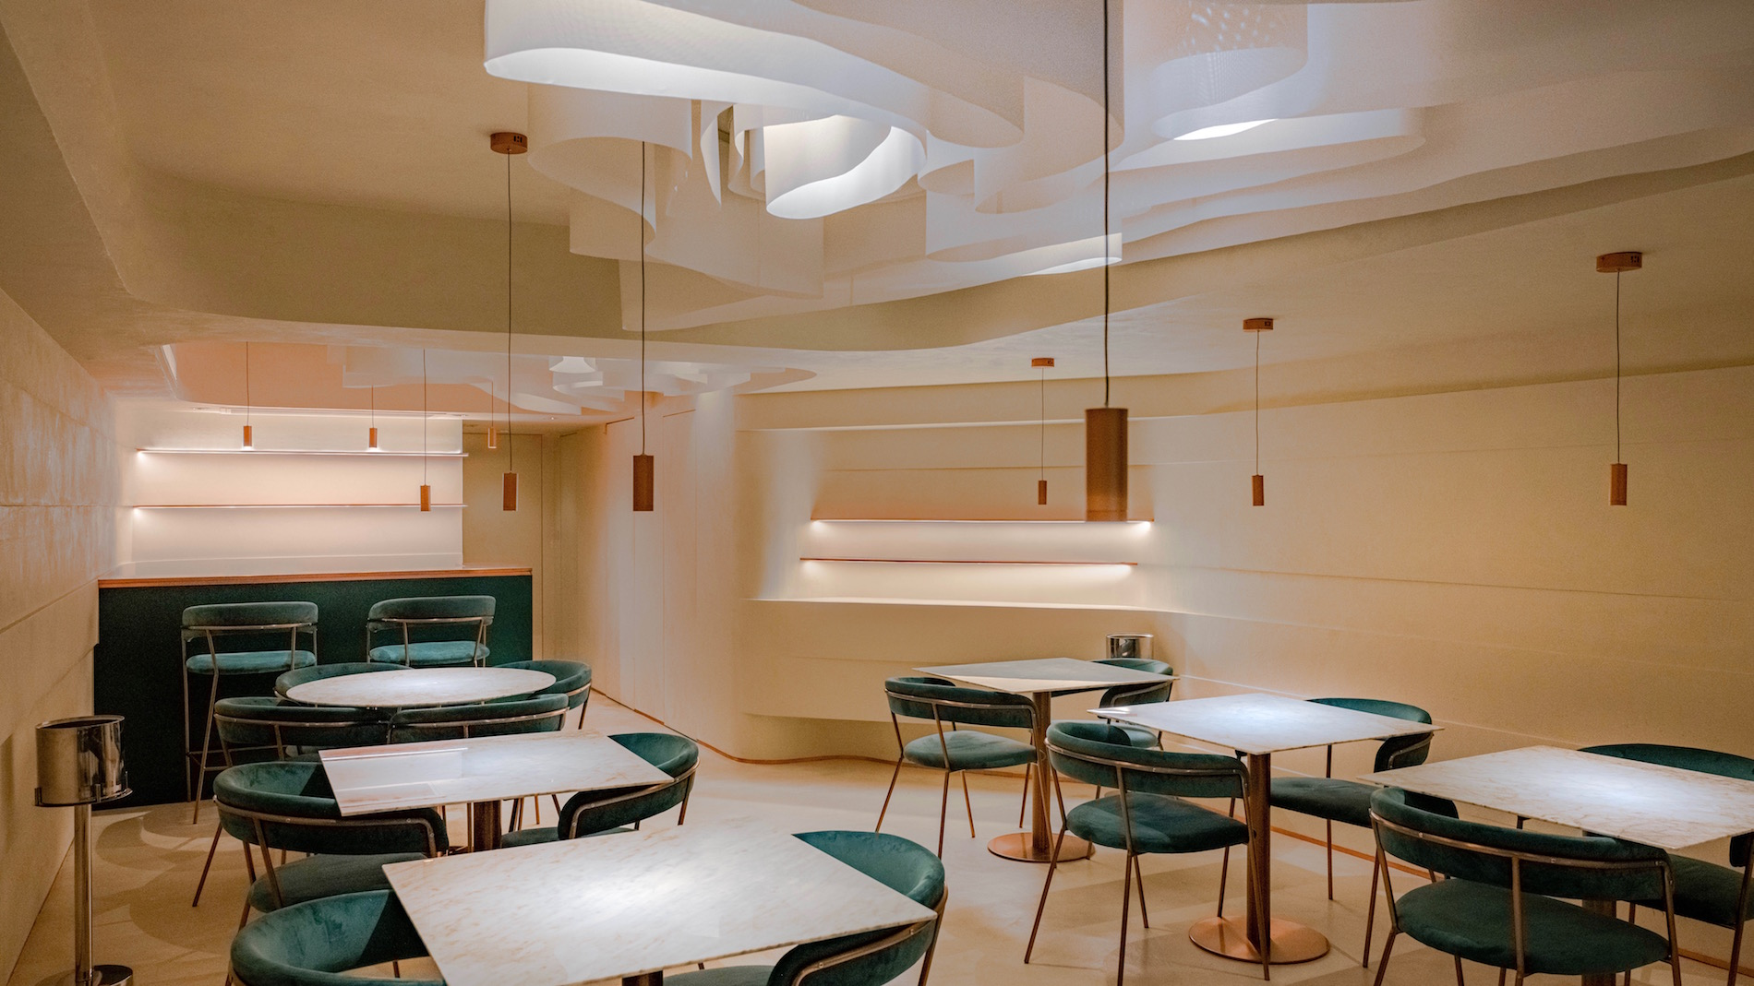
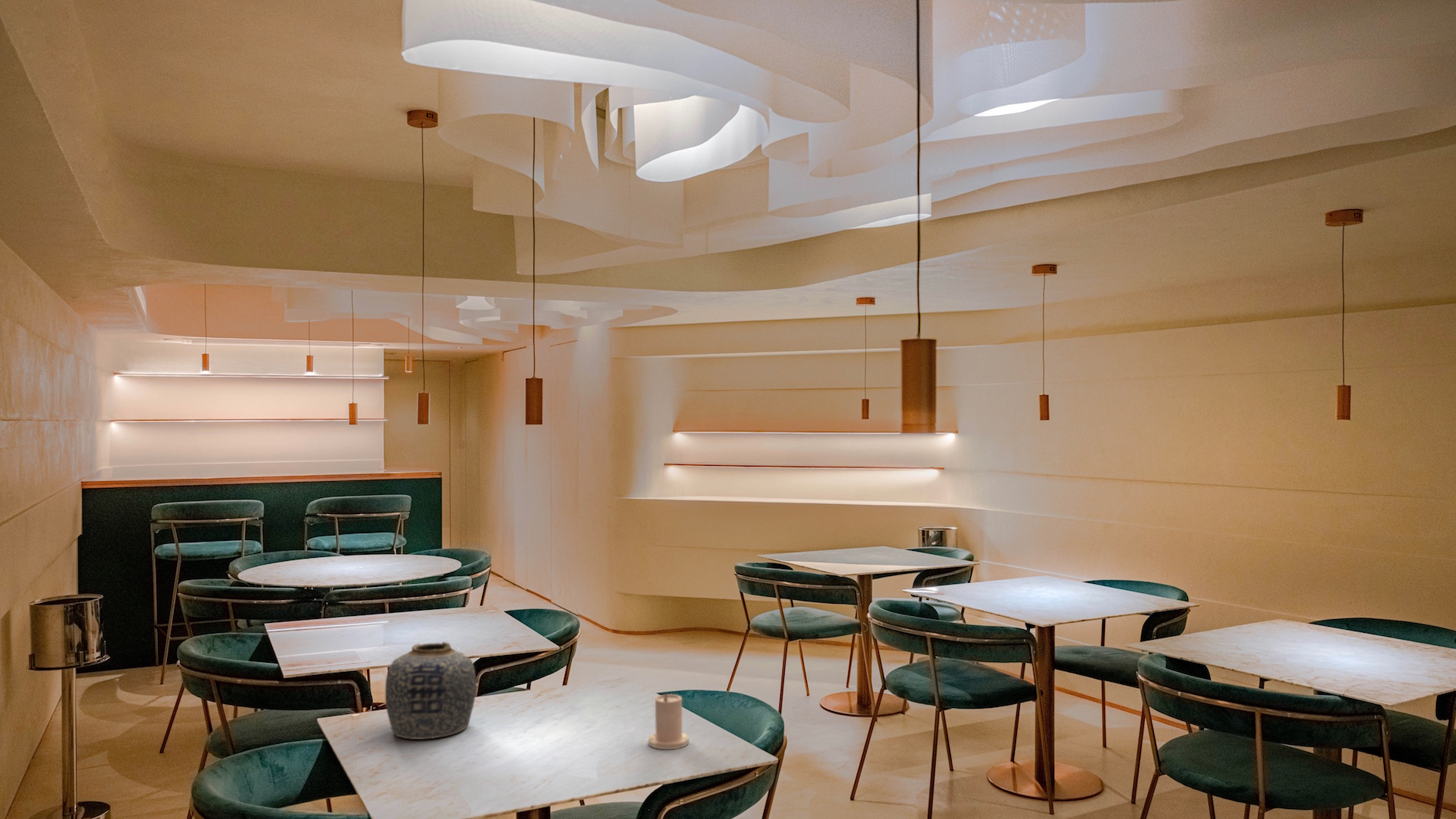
+ candle (668, 717)
+ vase (431, 686)
